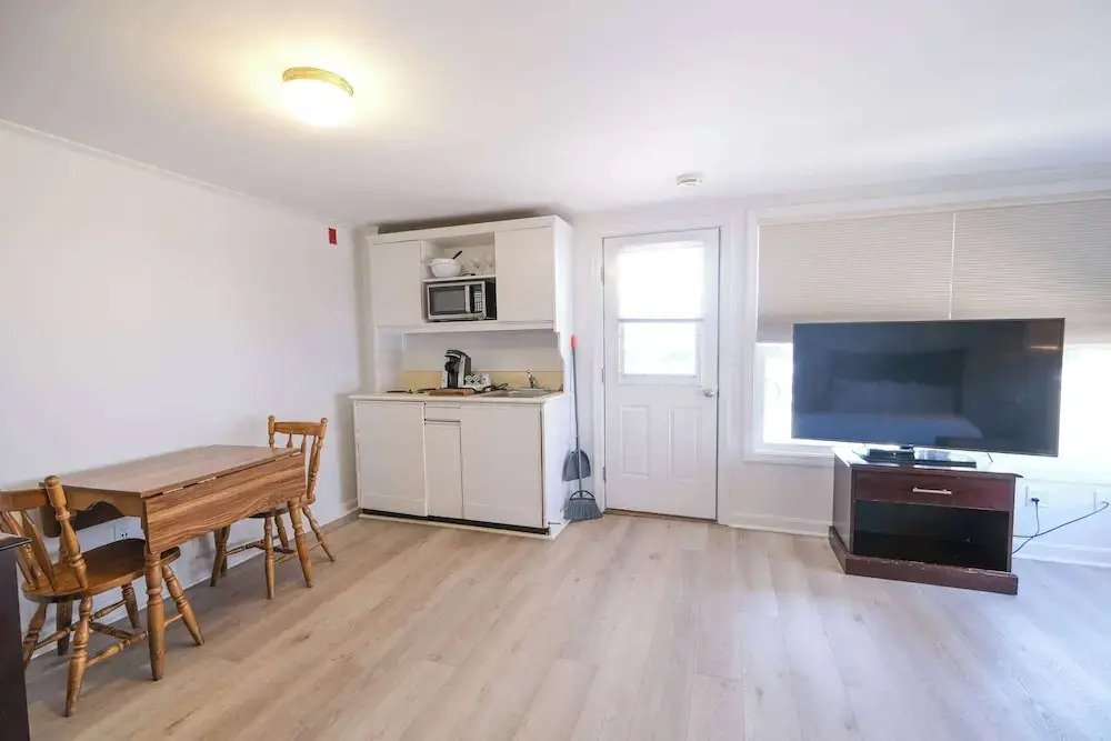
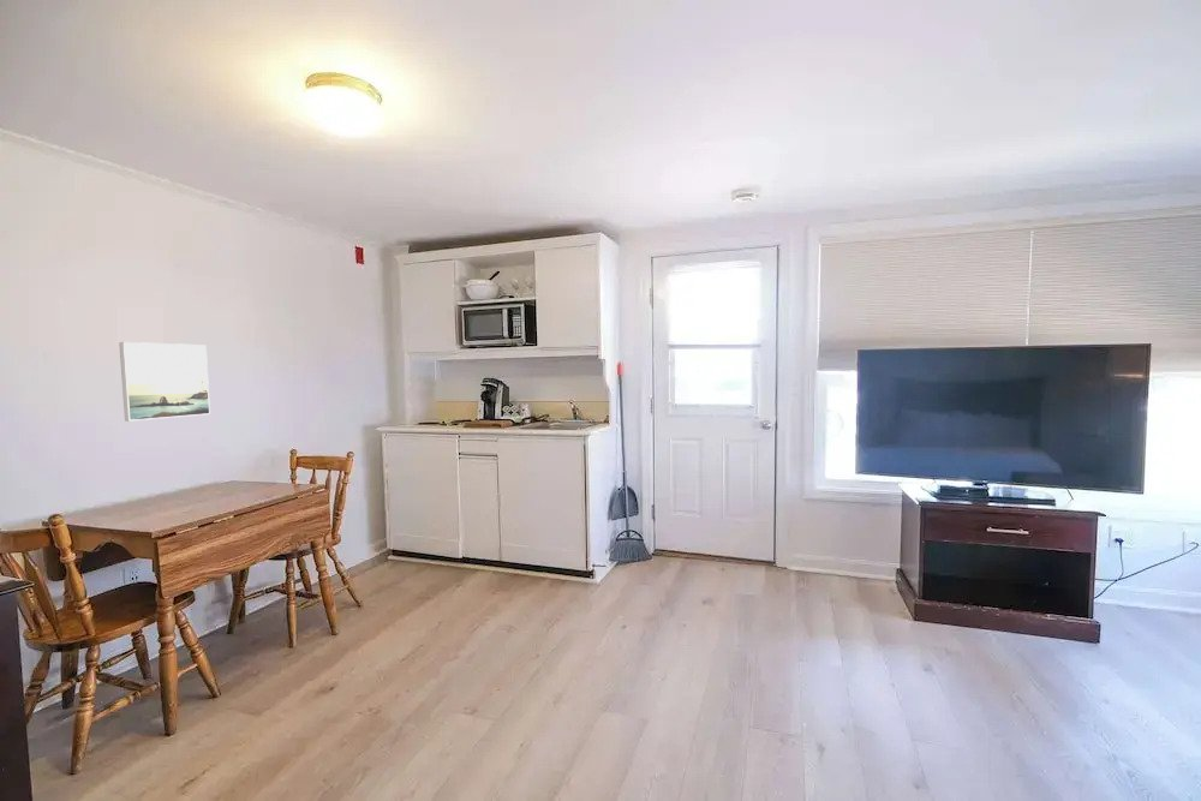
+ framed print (167, 381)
